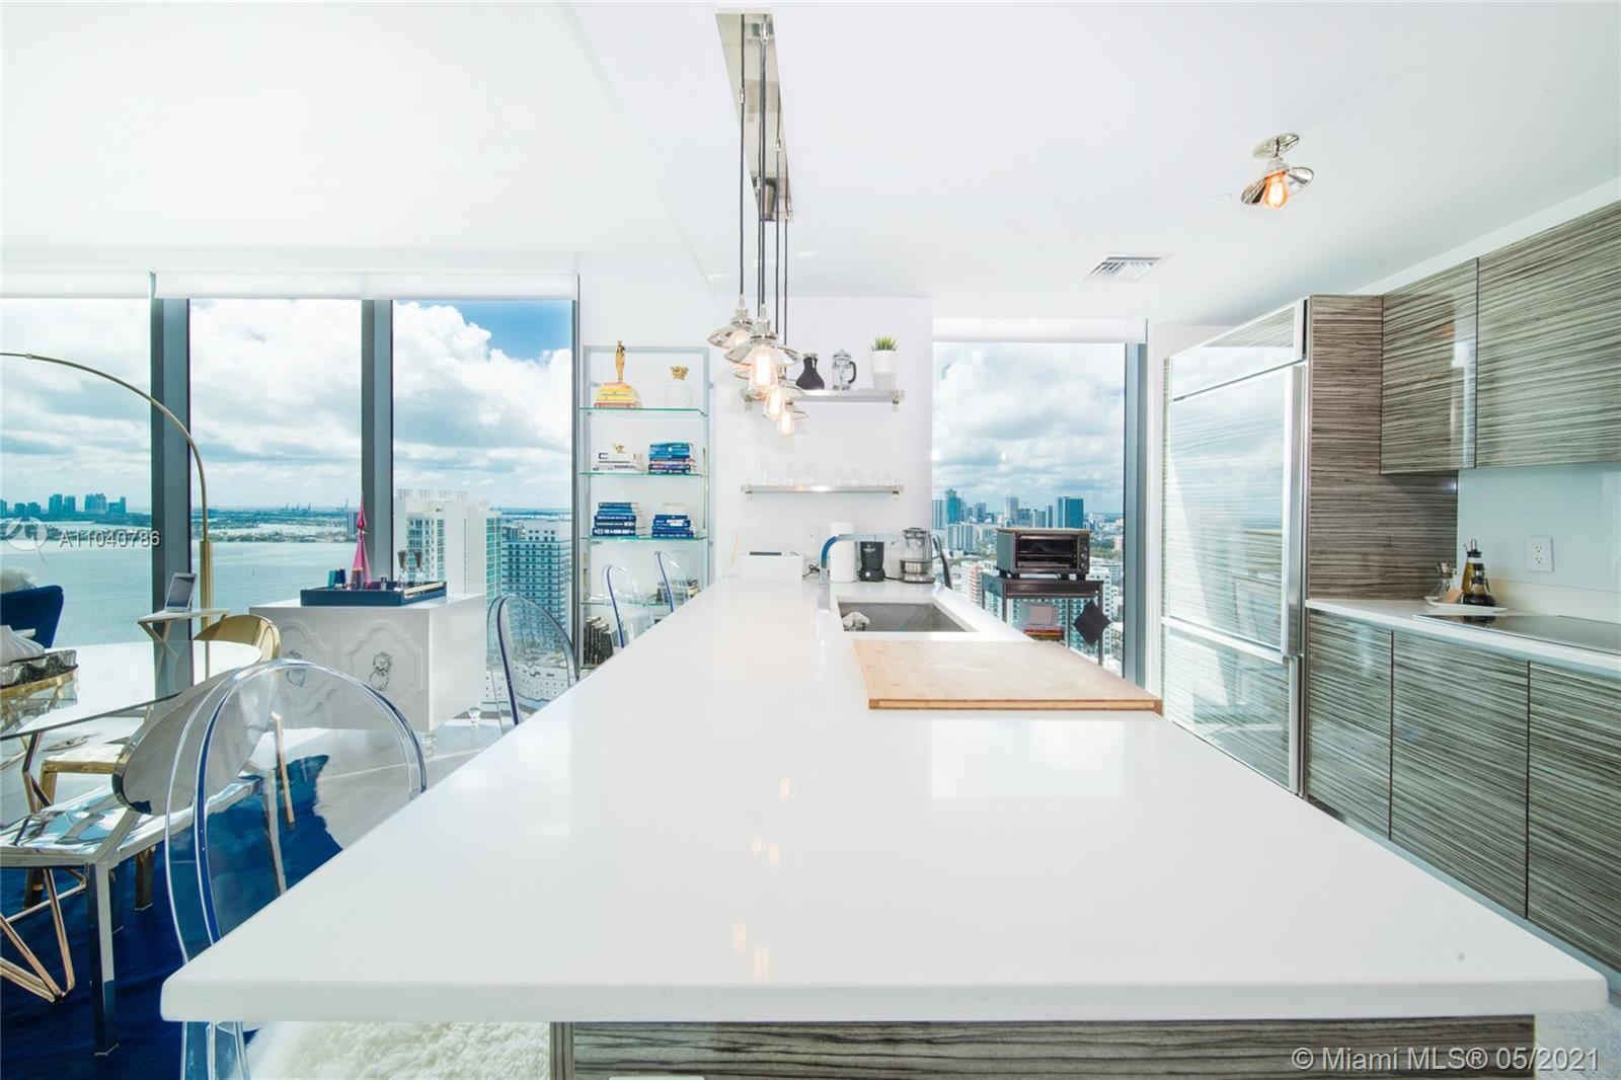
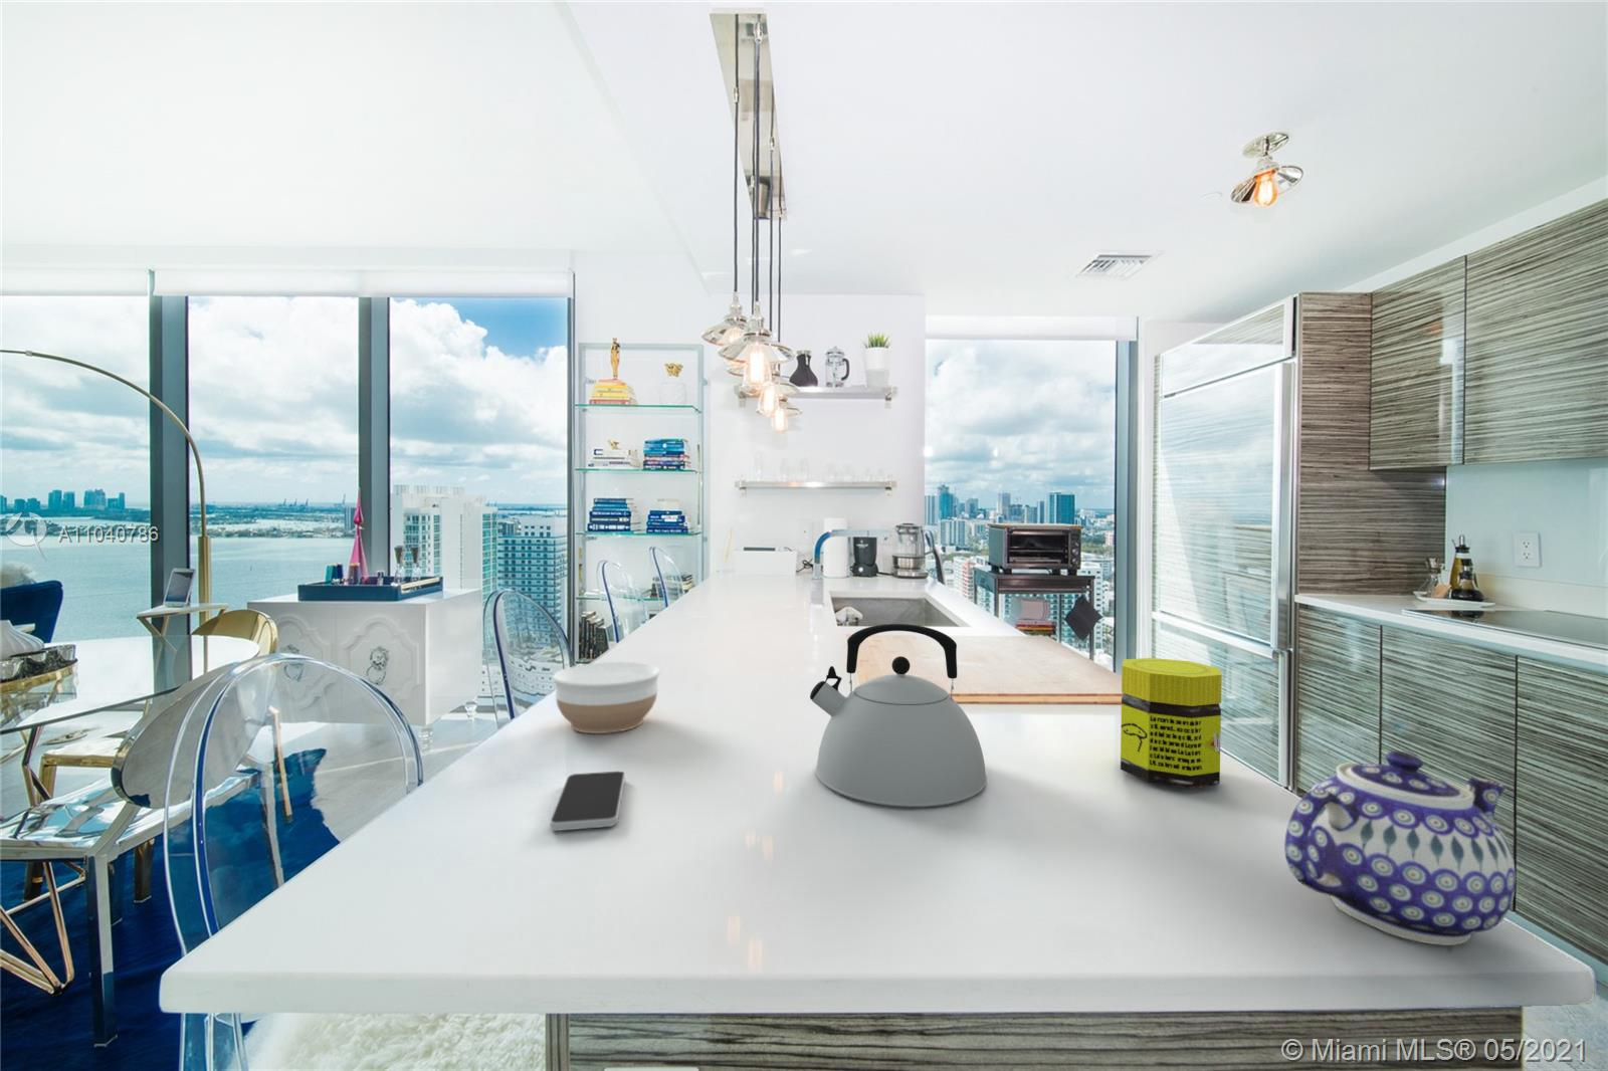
+ bowl (607, 697)
+ smartphone (589, 797)
+ teapot (1399, 832)
+ jar (1169, 721)
+ kettle (897, 698)
